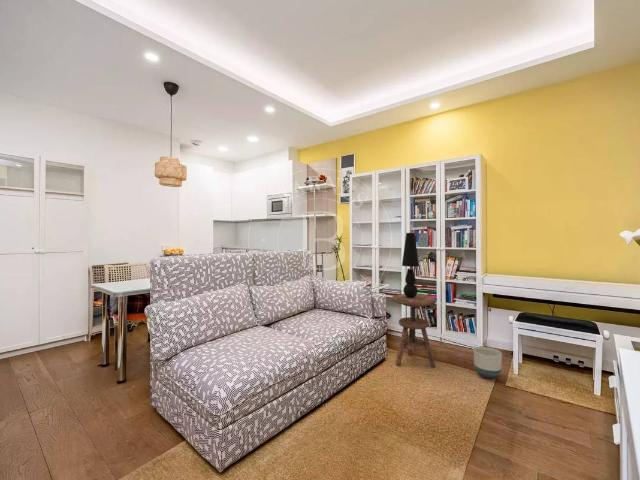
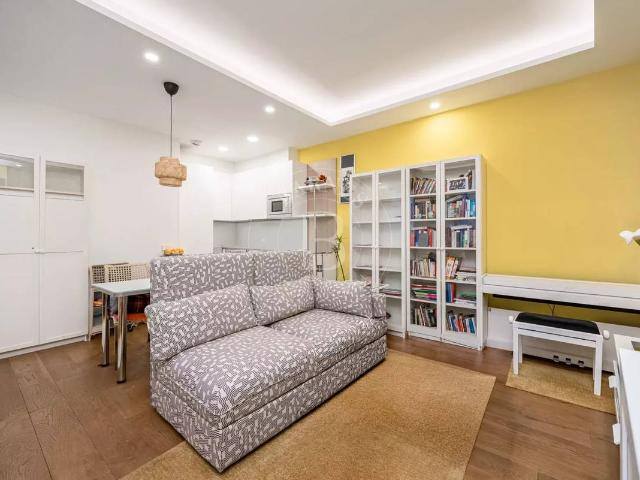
- table lamp (410, 264)
- side table (413, 329)
- planter (487, 363)
